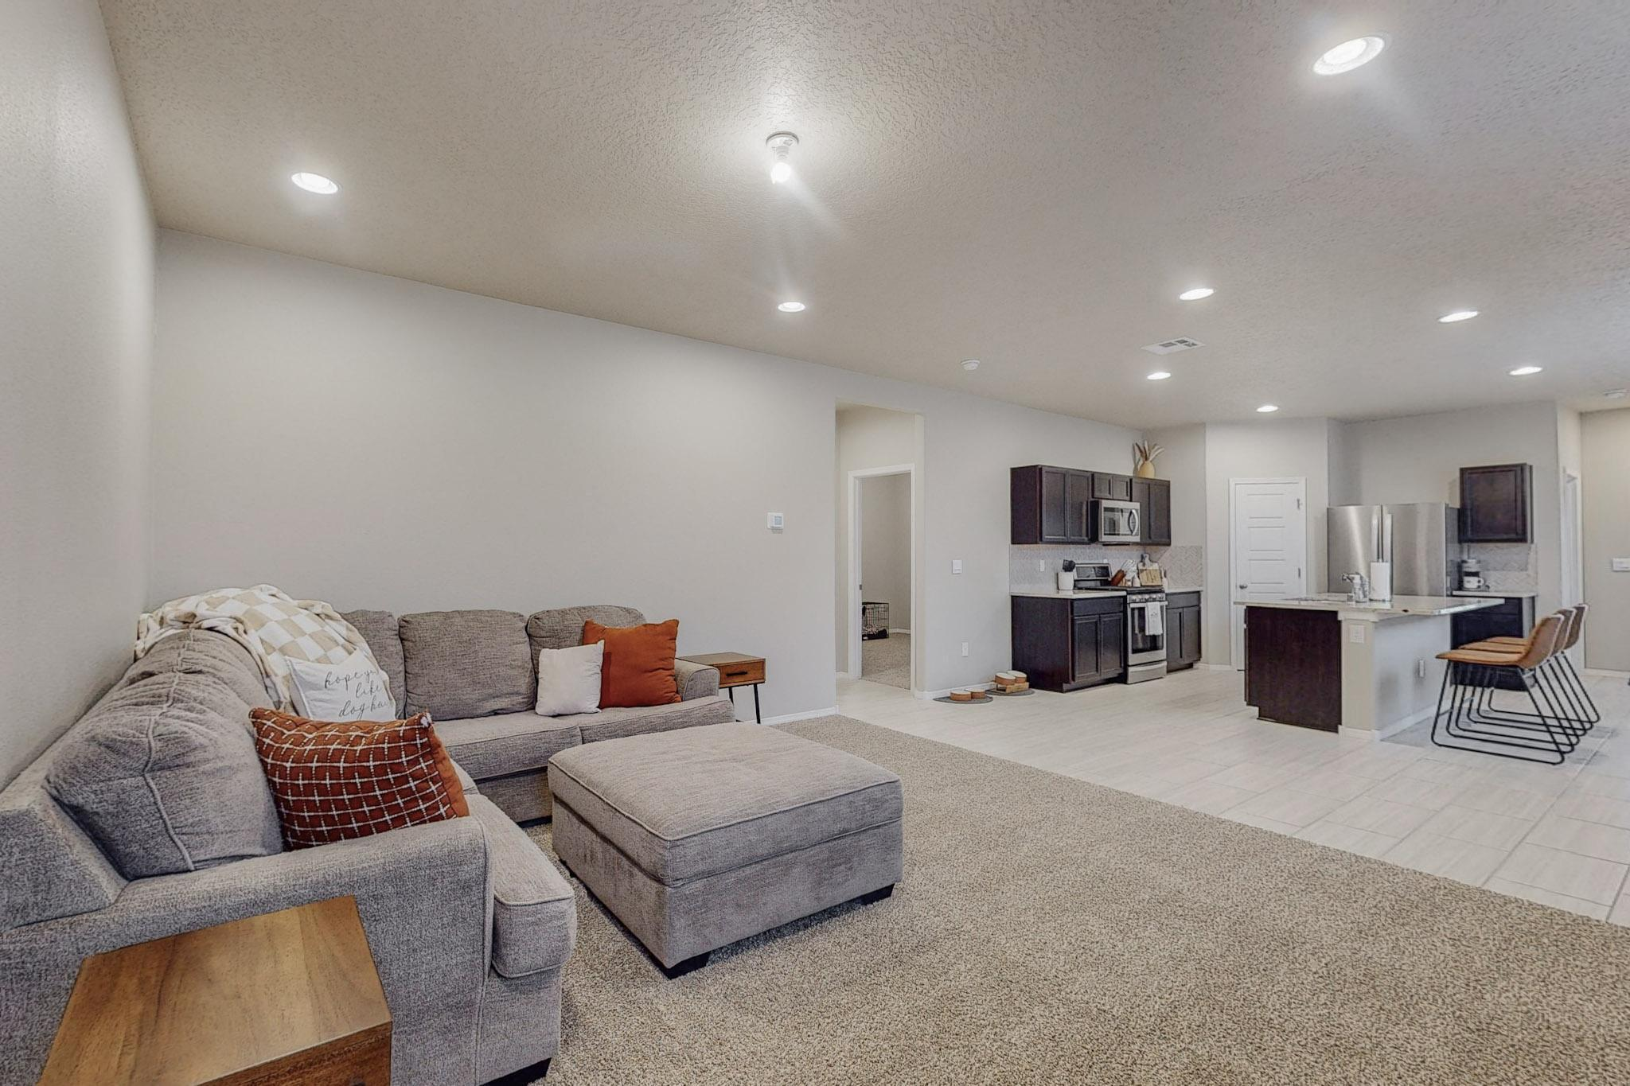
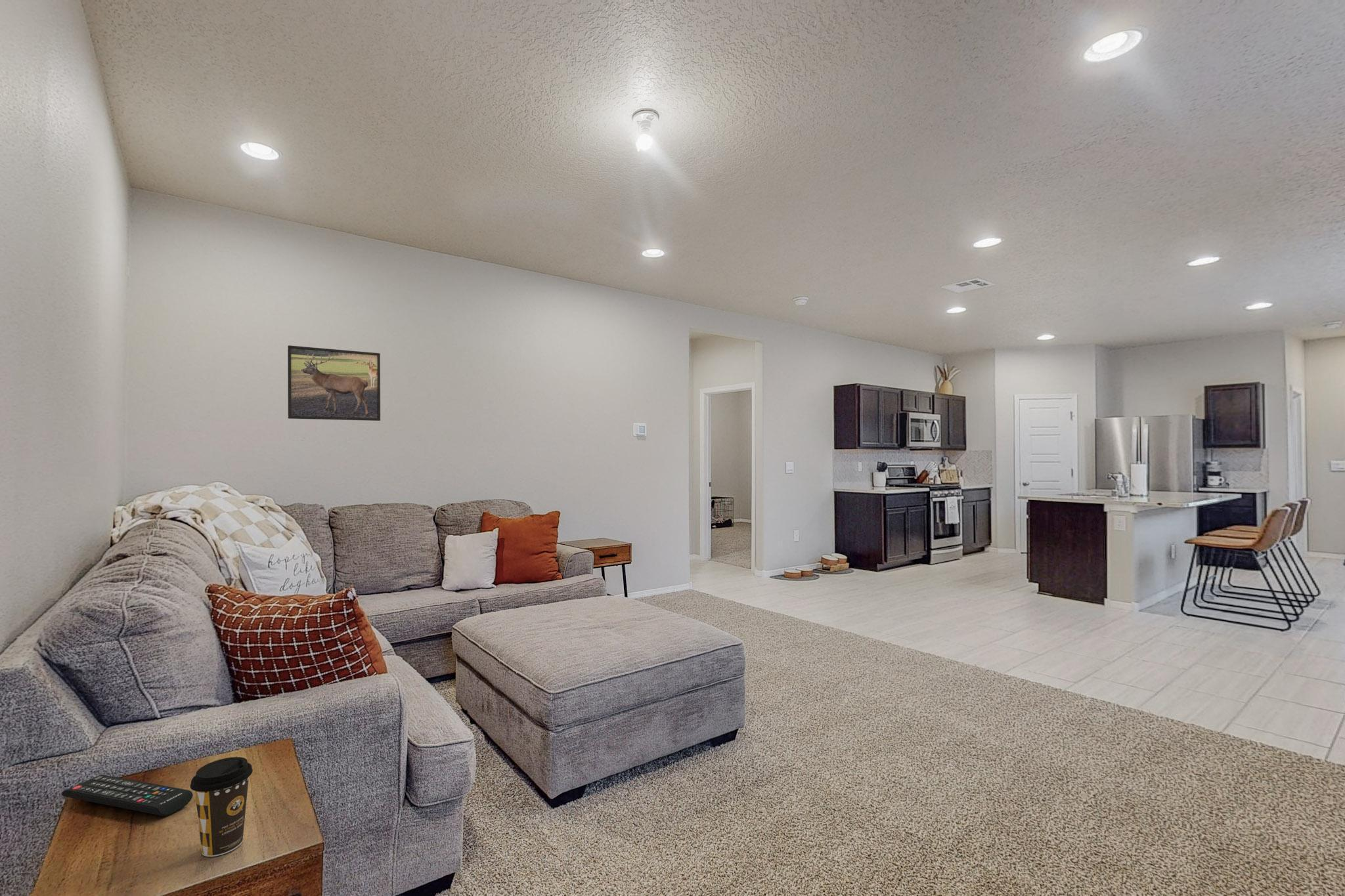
+ coffee cup (222, 806)
+ remote control (127, 796)
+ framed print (336, 384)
